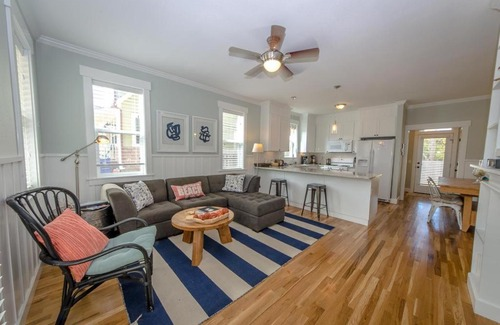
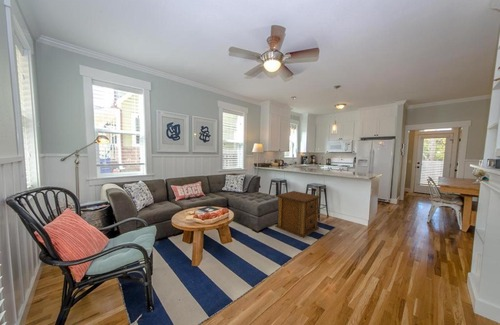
+ side table (297, 211)
